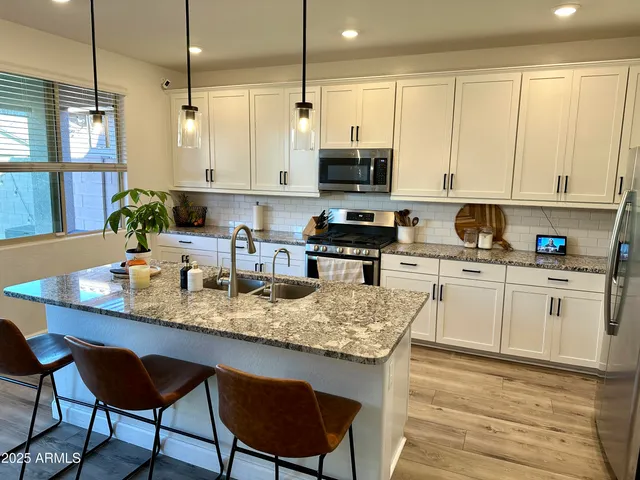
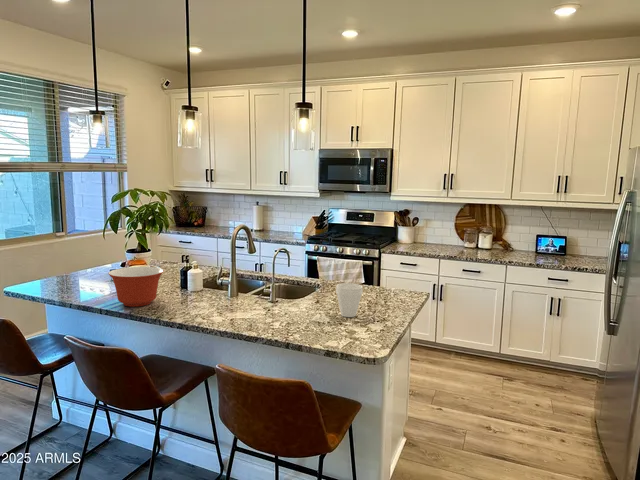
+ cup (349, 300)
+ mixing bowl (137, 287)
